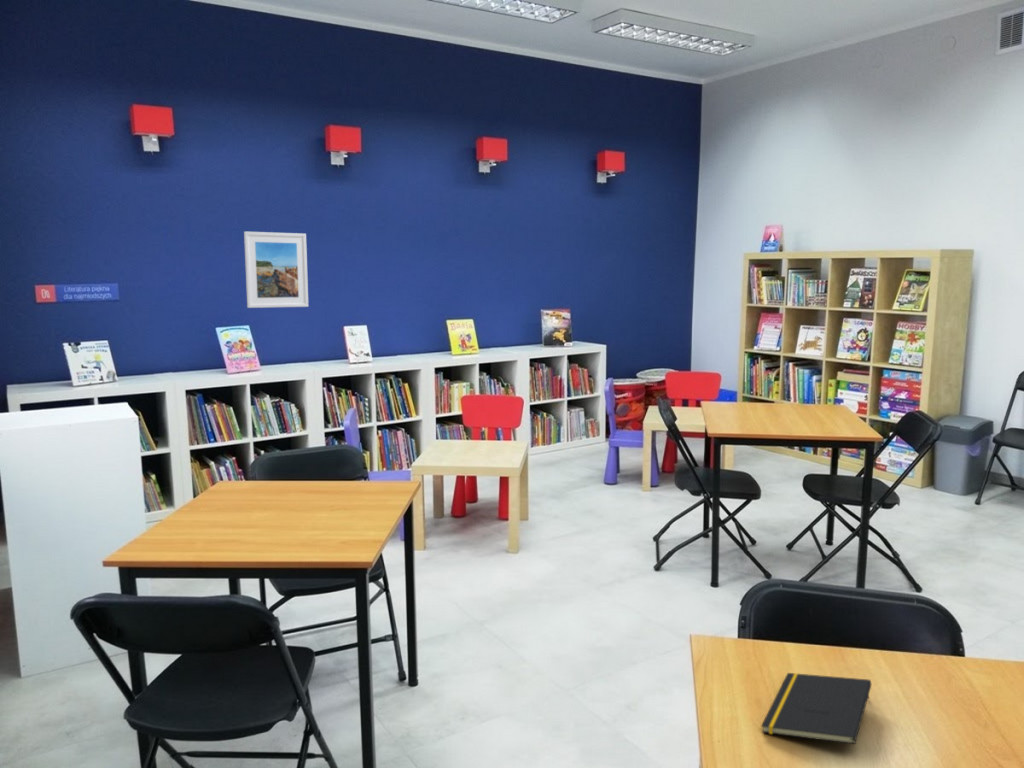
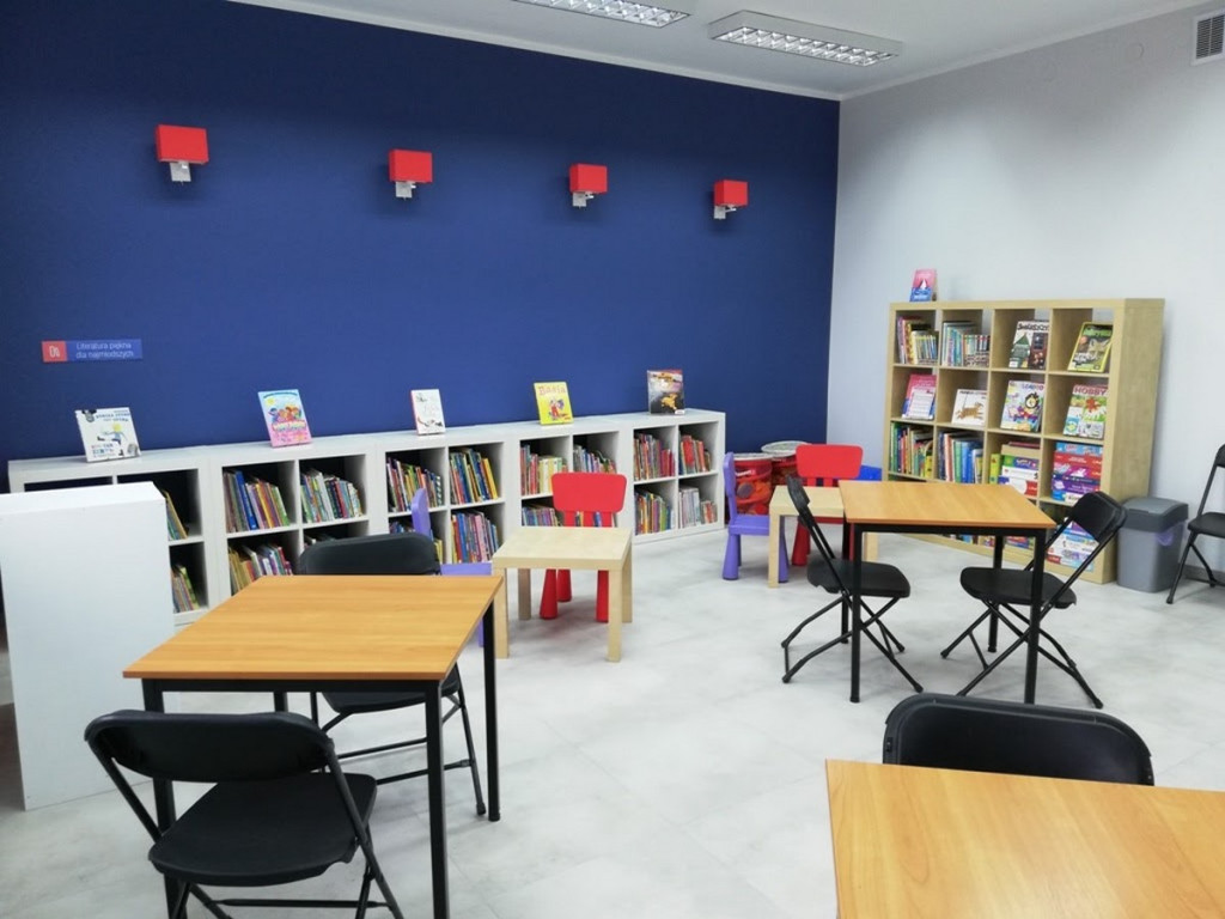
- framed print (277, 270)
- notepad (818, 705)
